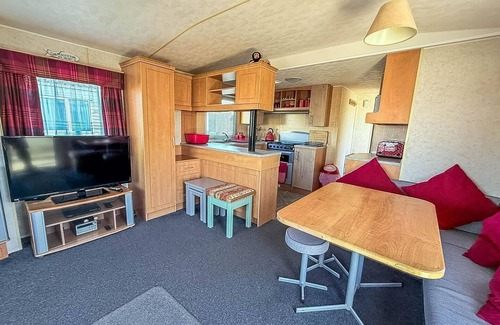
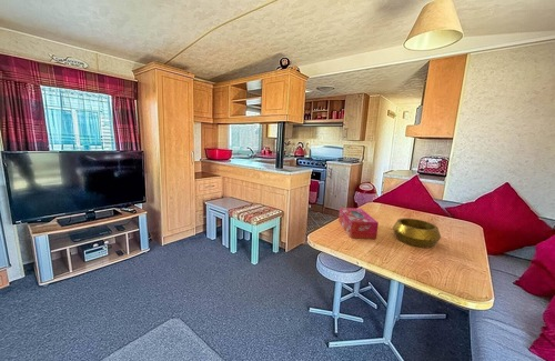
+ decorative bowl (415, 231)
+ tissue box (356, 221)
